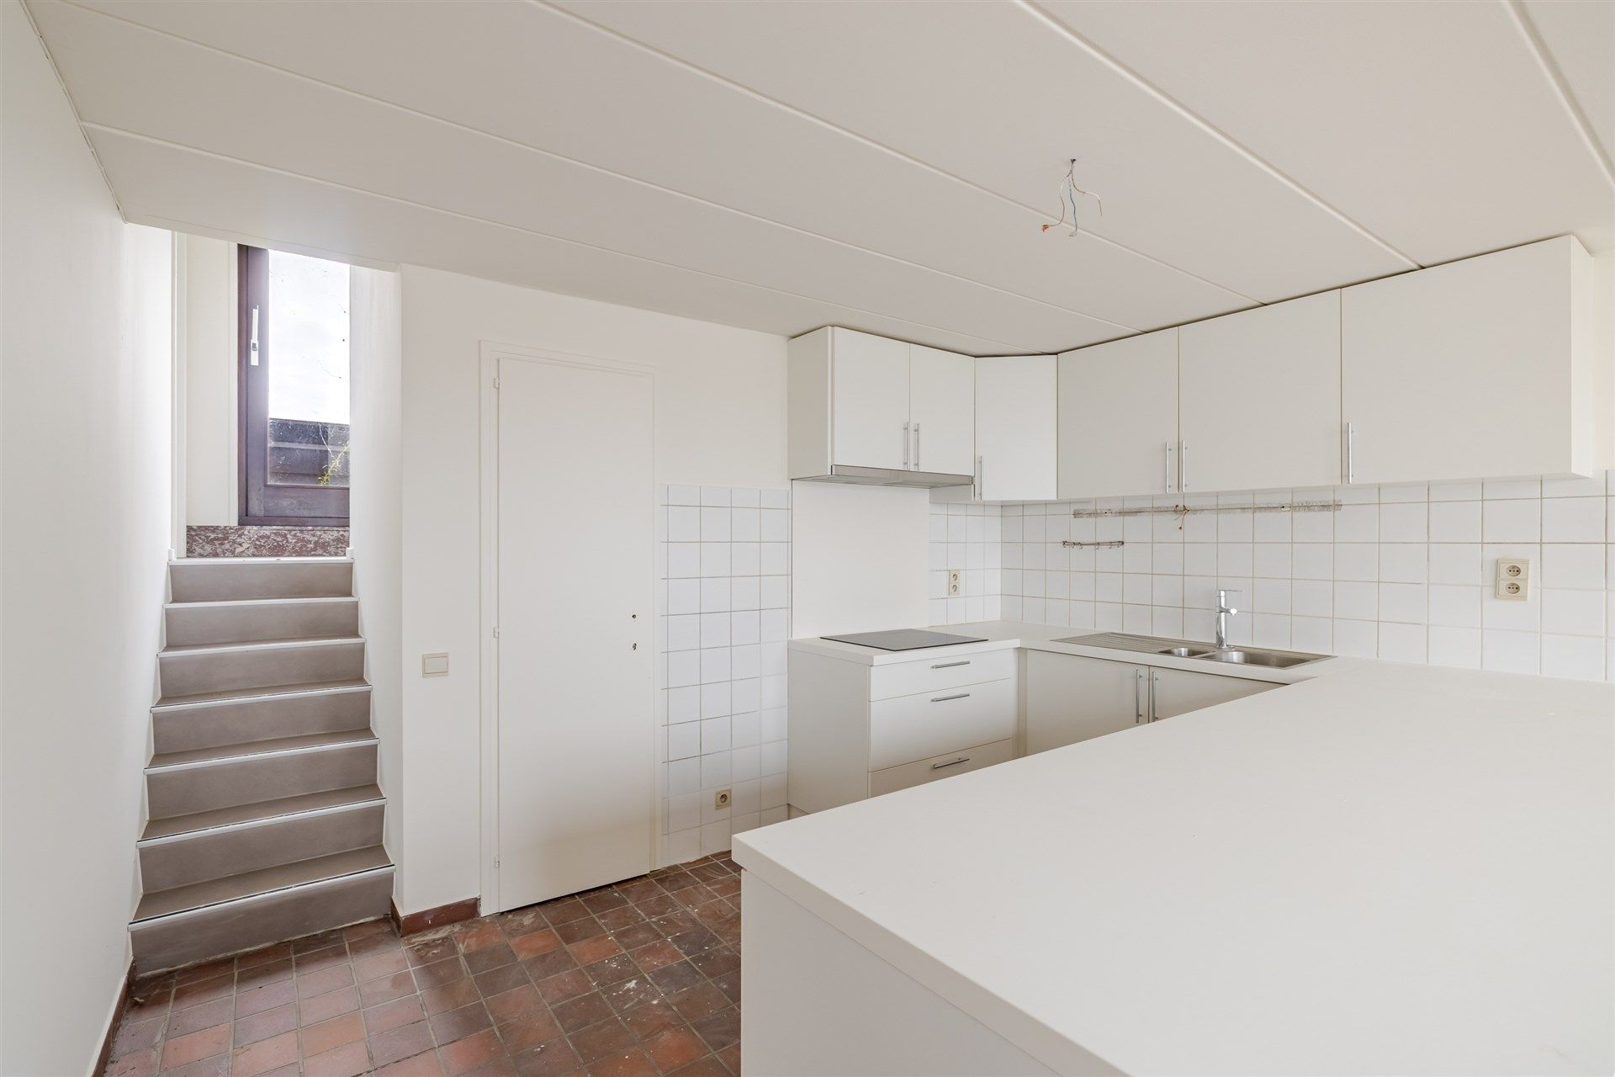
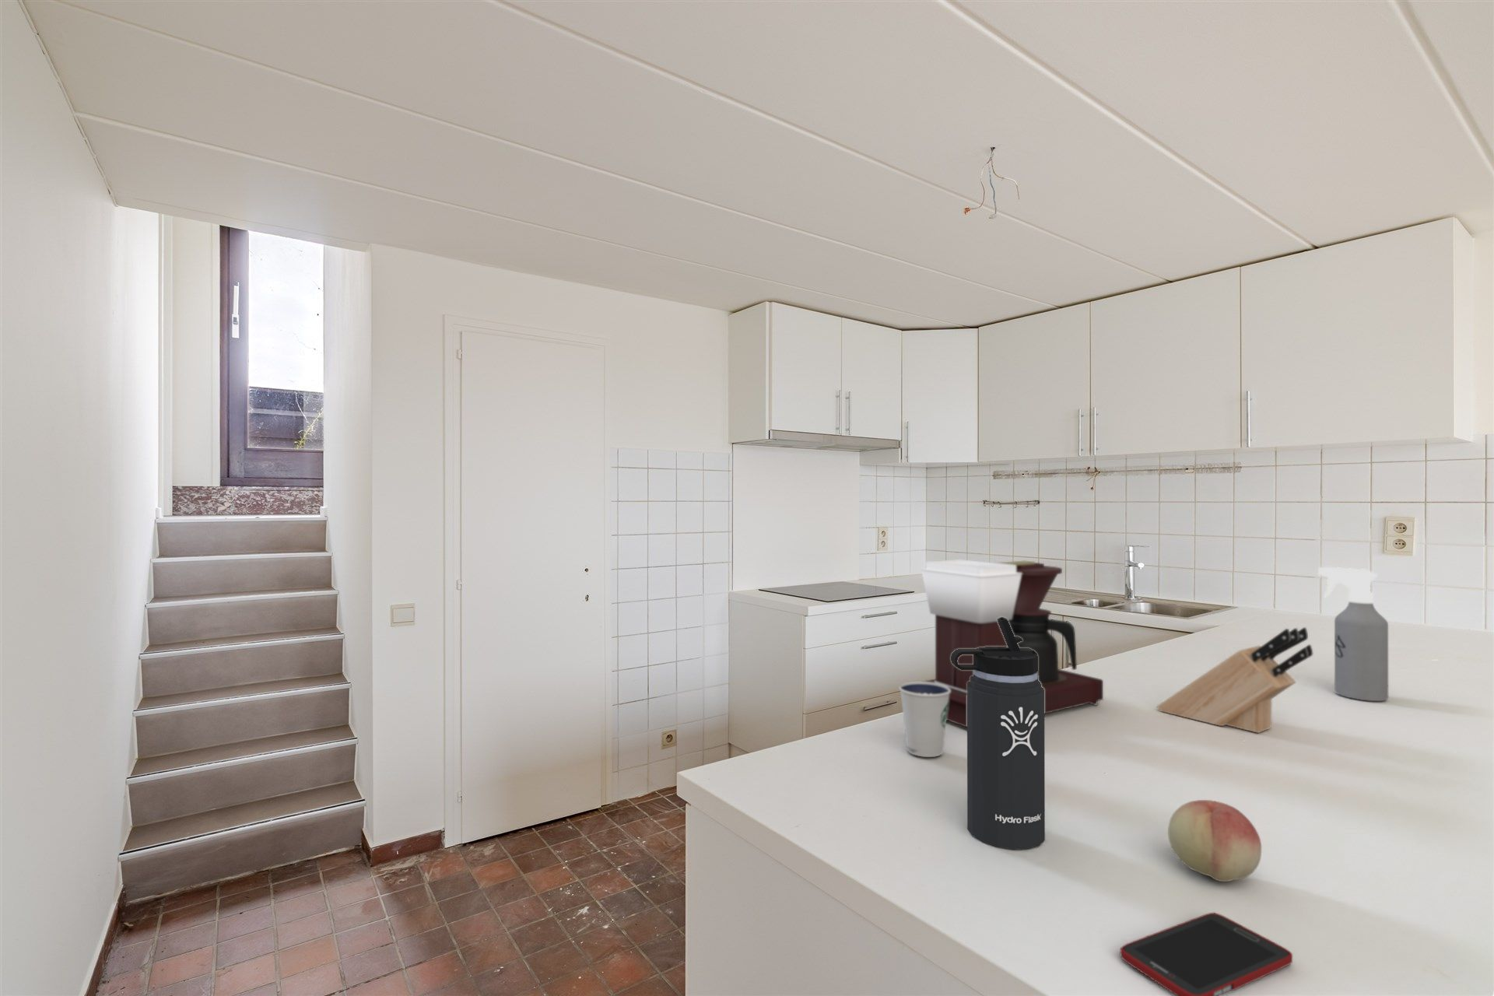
+ dixie cup (925, 720)
+ coffee maker (1003, 635)
+ fruit (1213, 839)
+ knife block (1234, 670)
+ thermos bottle (997, 725)
+ cell phone (1205, 955)
+ spray bottle (1353, 631)
